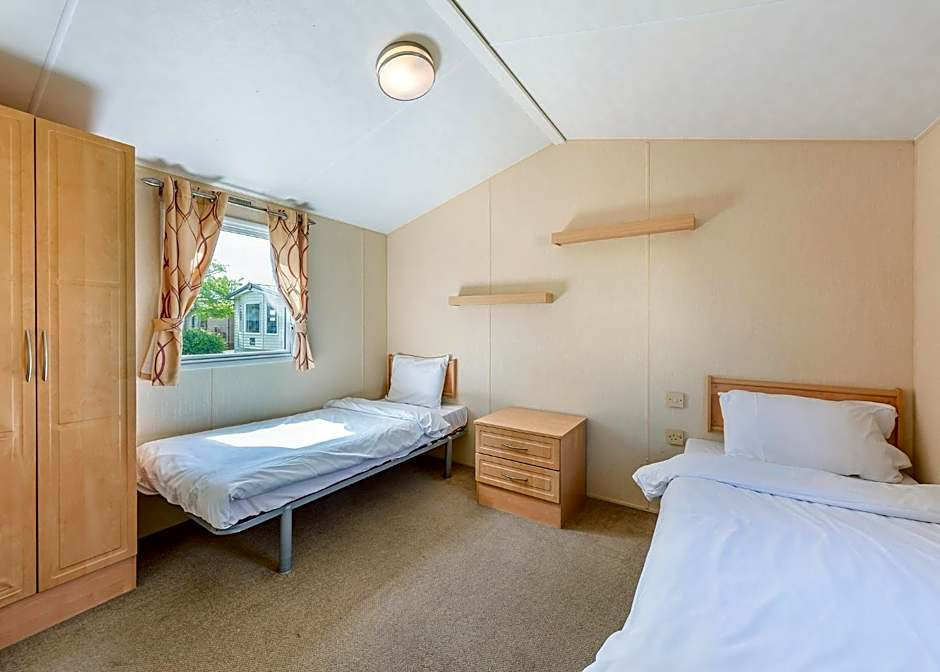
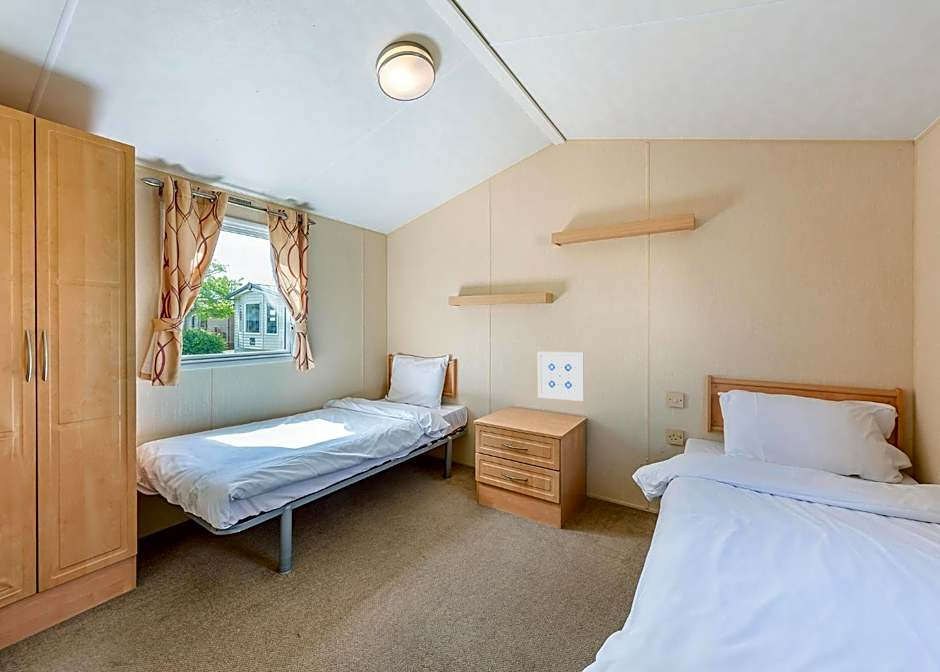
+ wall art (560, 375)
